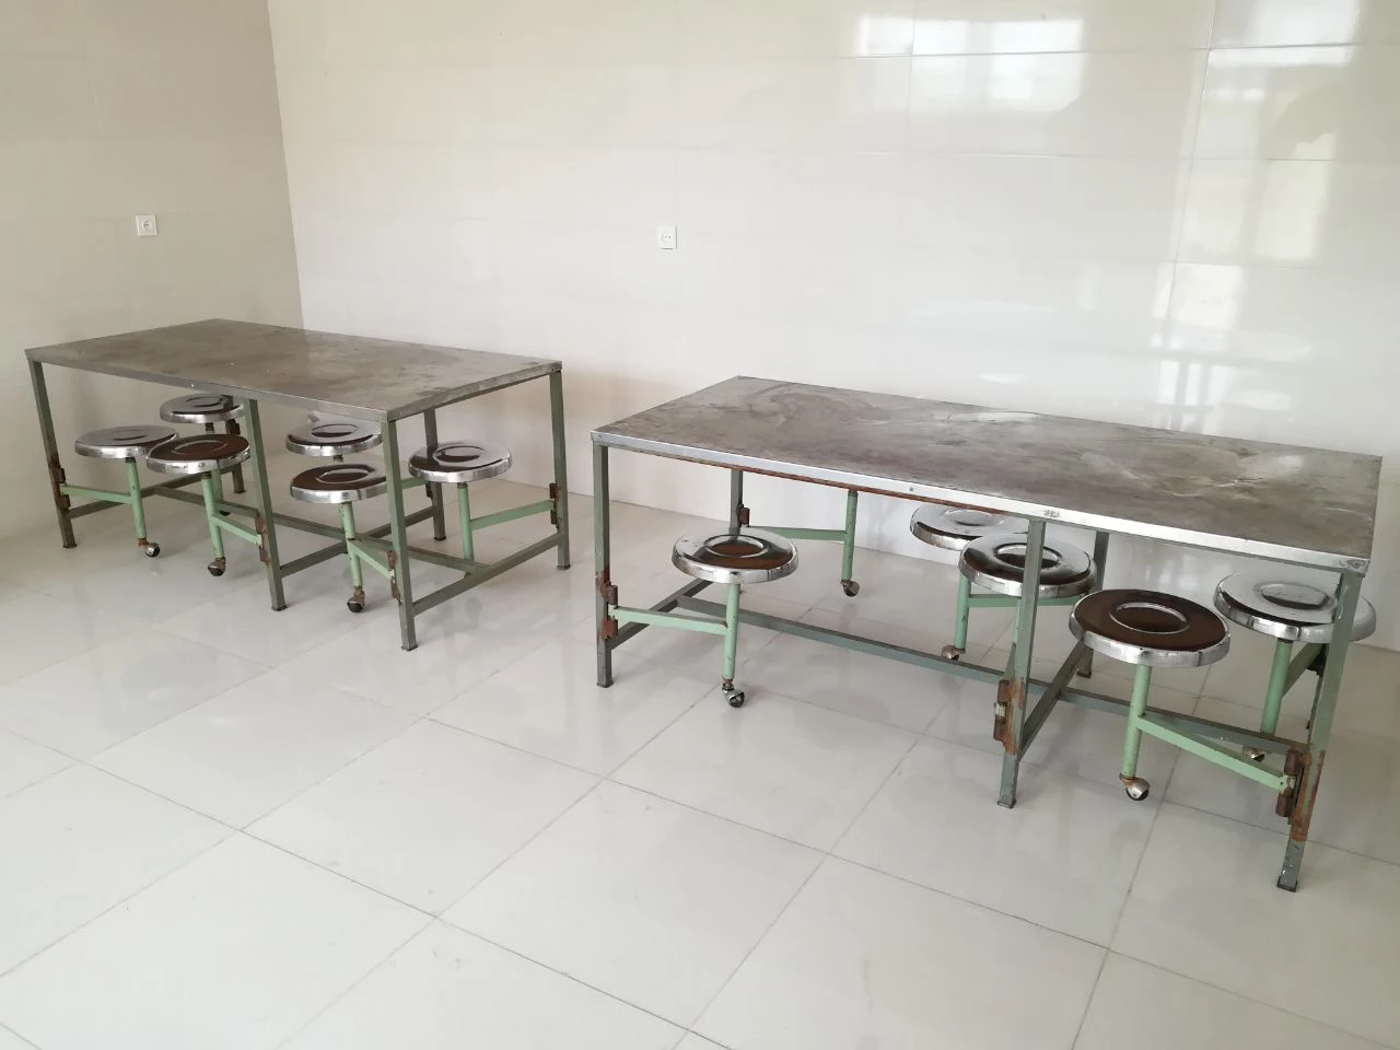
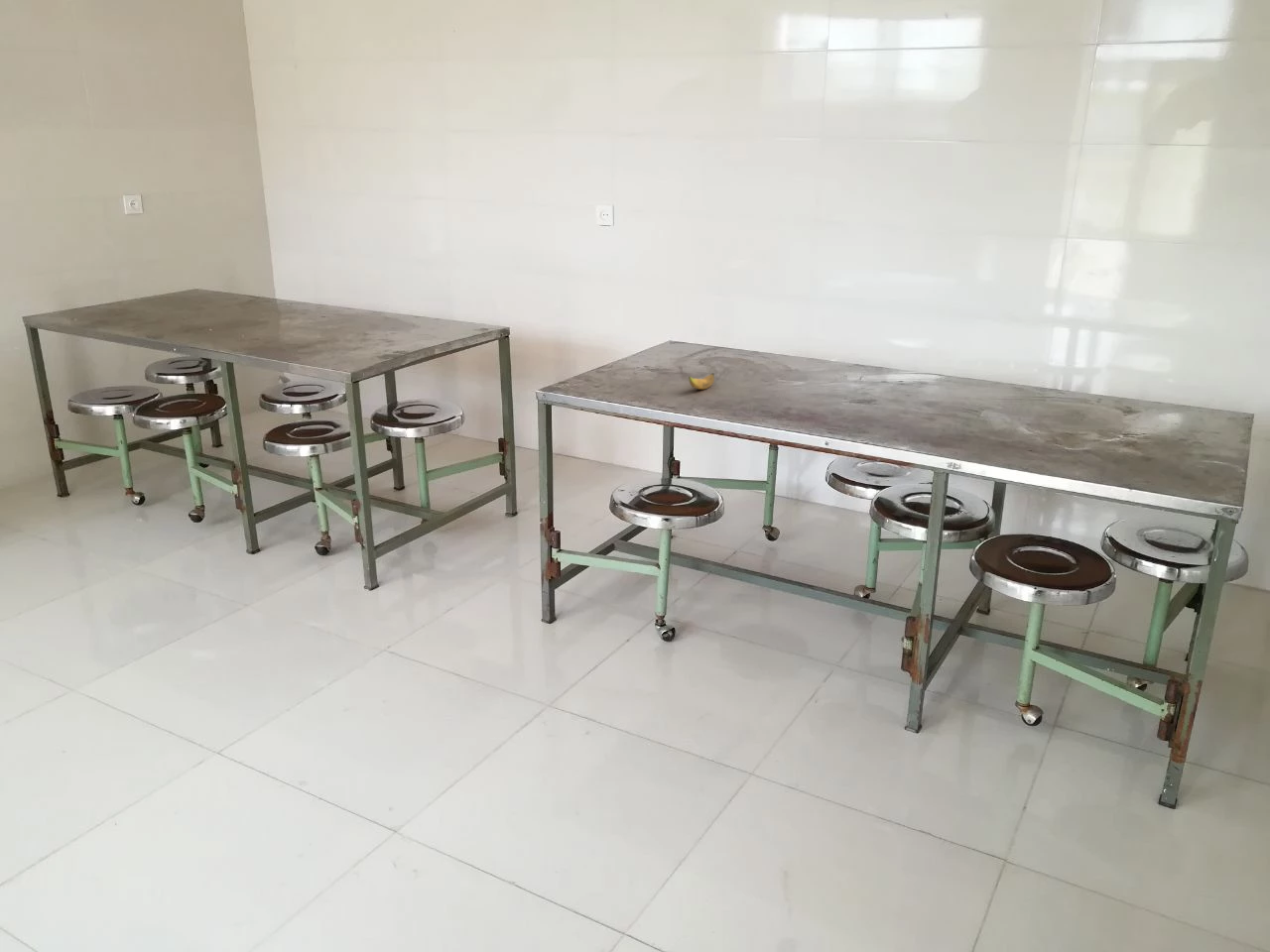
+ banana (700, 380)
